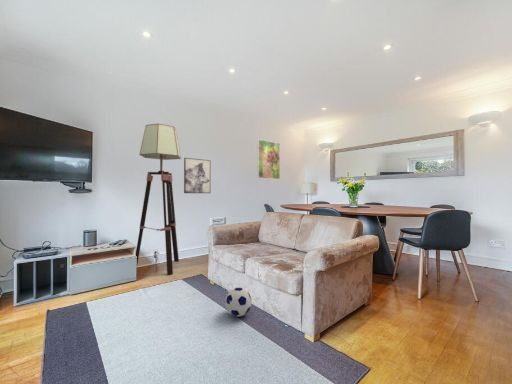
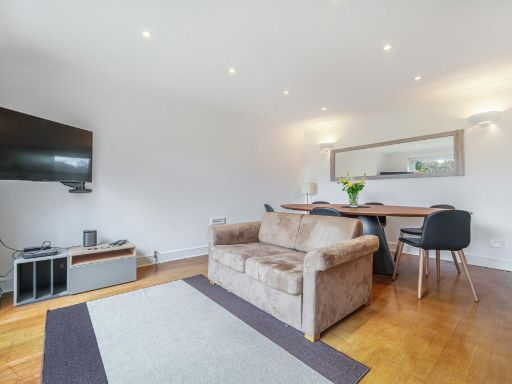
- soccer ball (238, 301)
- floor lamp (163, 197)
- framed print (269, 160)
- wall art (197, 176)
